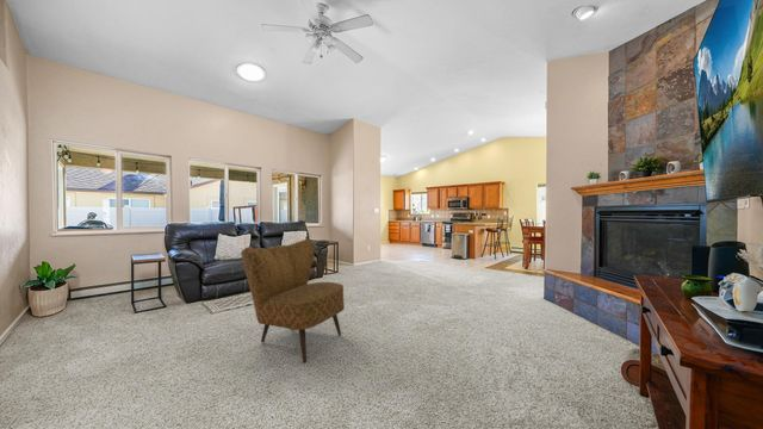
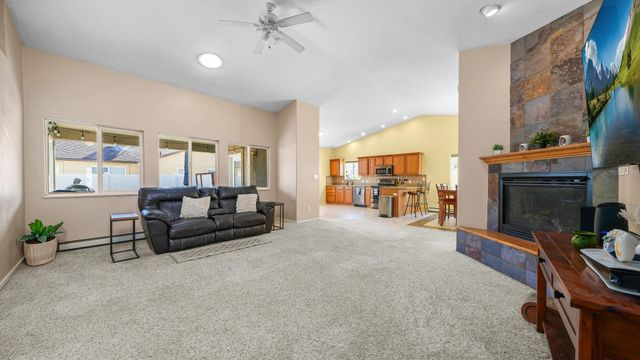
- armchair (294, 291)
